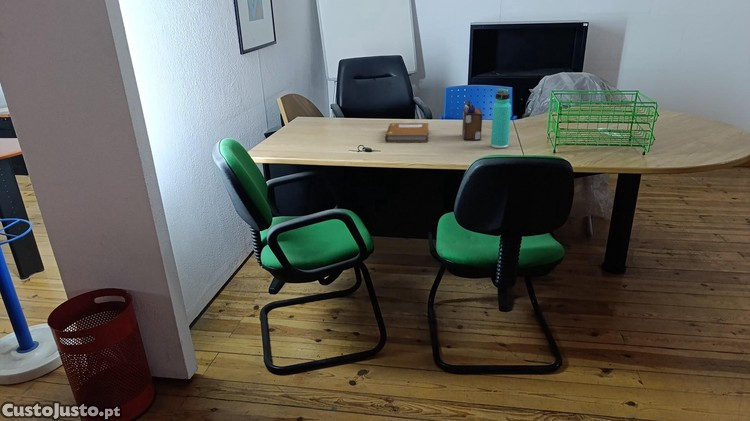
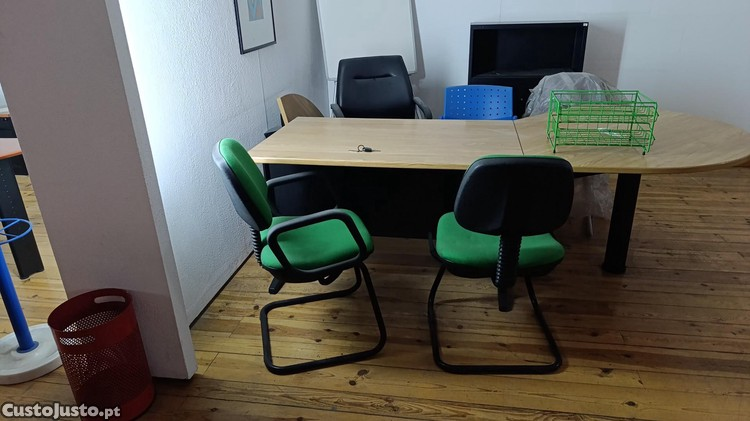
- notebook (407, 131)
- thermos bottle (501, 117)
- desk organizer (472, 119)
